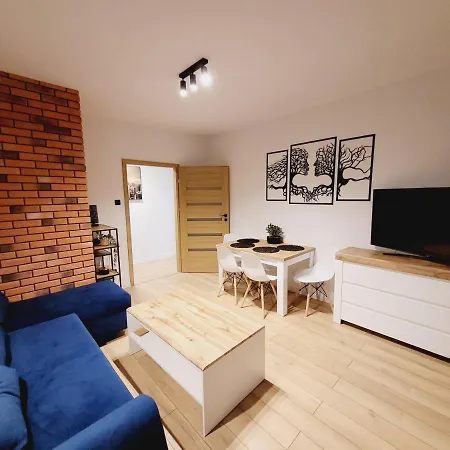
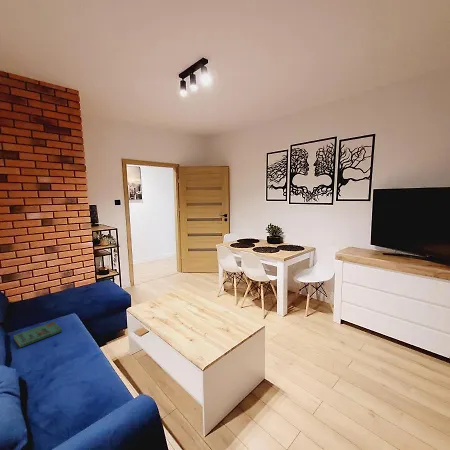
+ book (38, 333)
